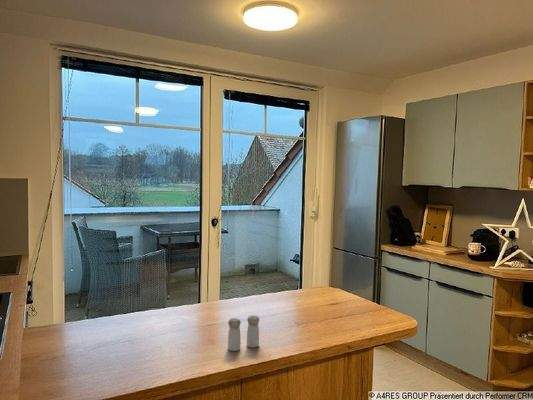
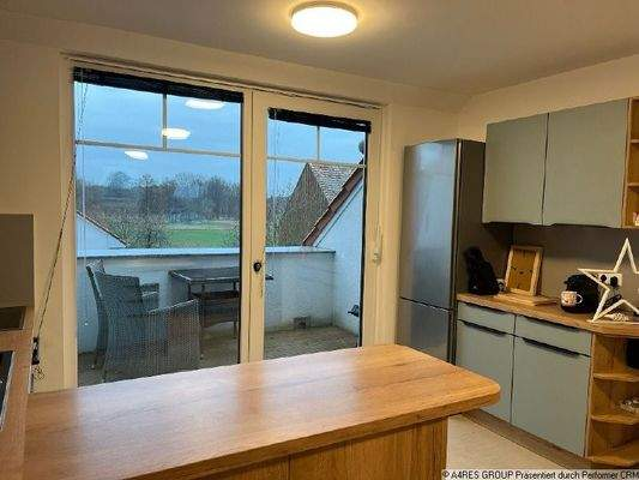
- salt and pepper shaker (247, 332)
